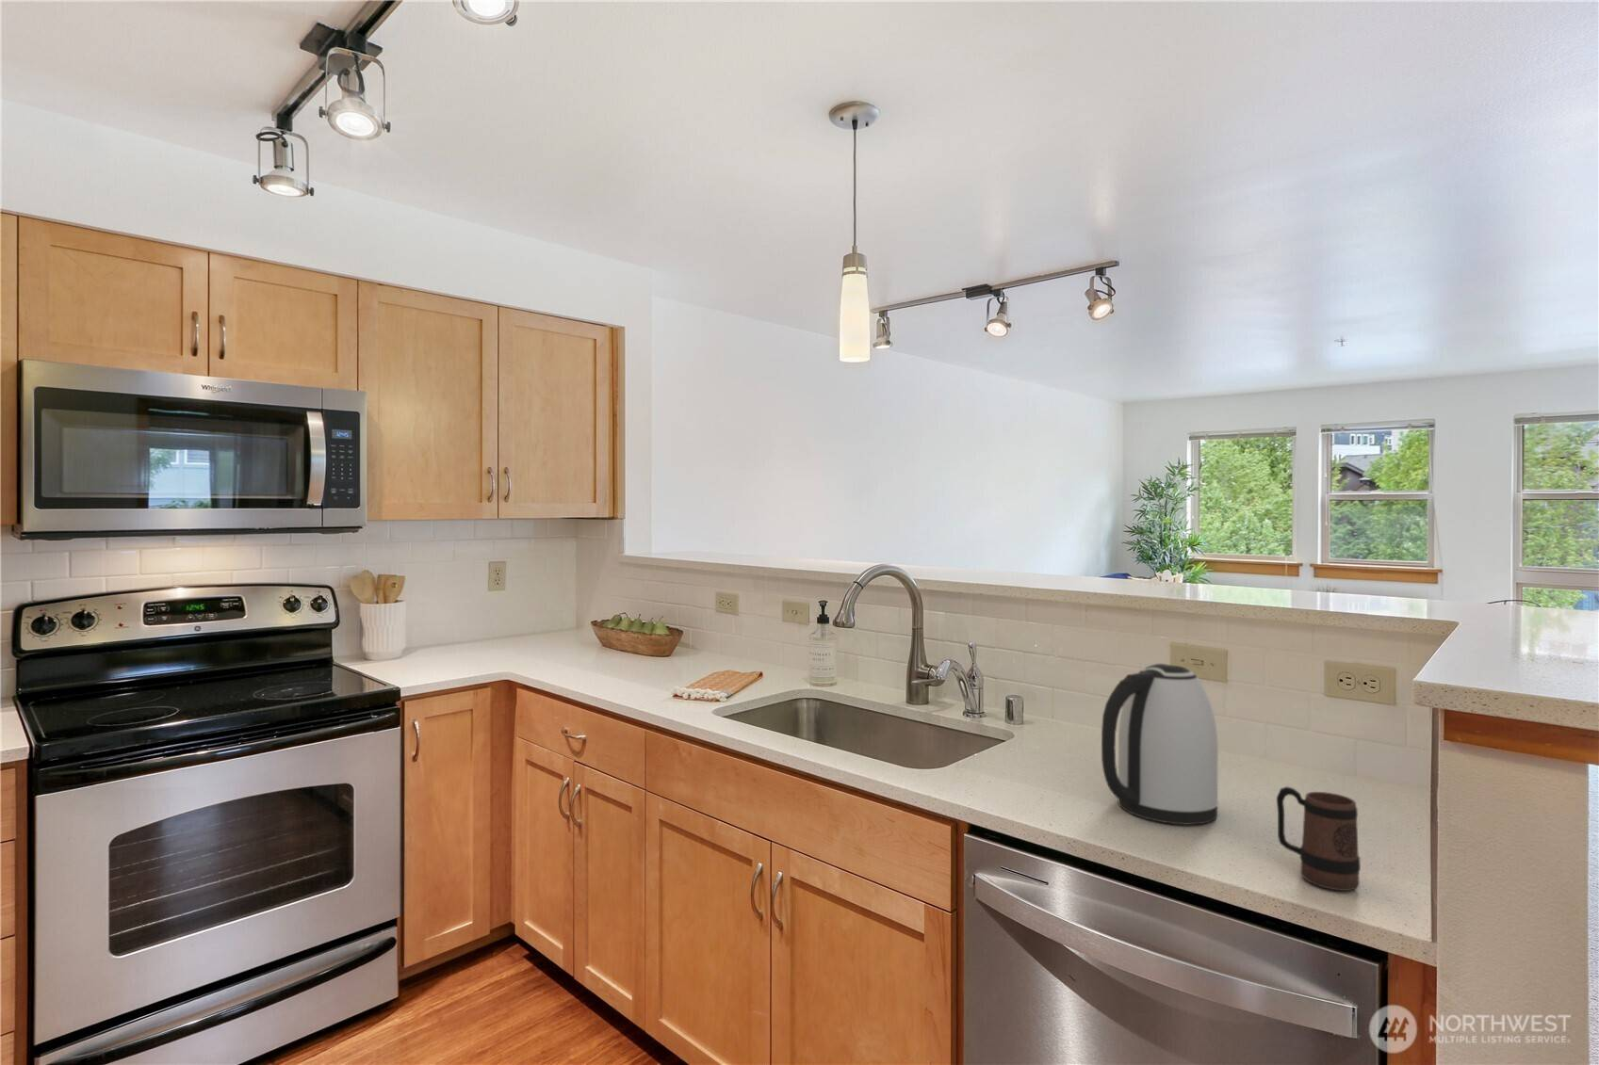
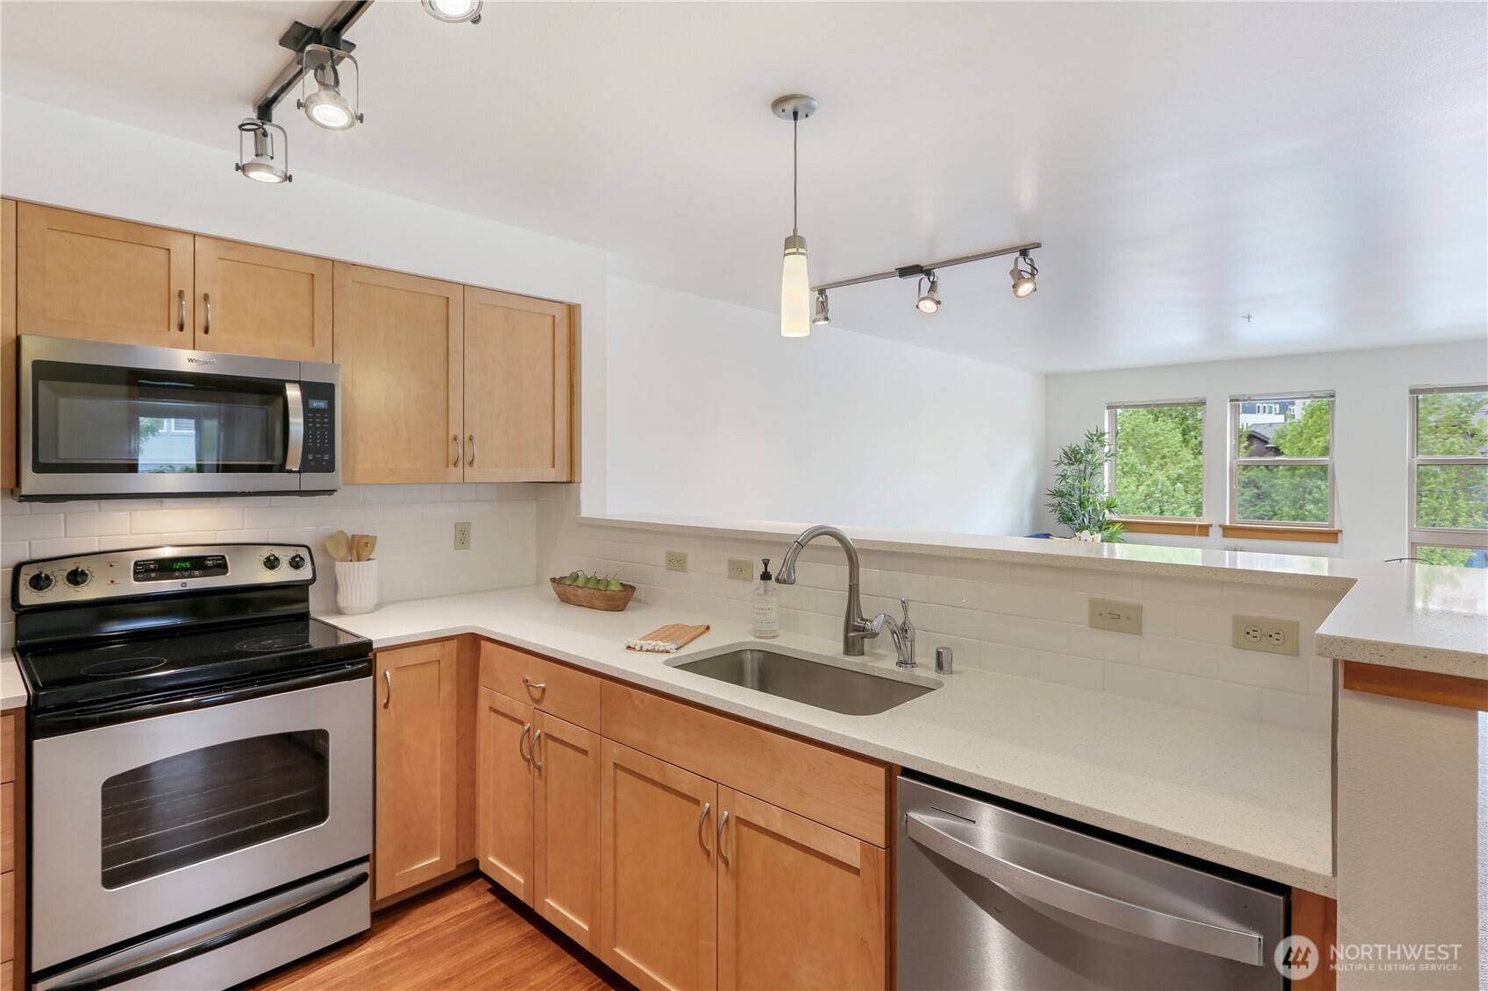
- kettle (1154, 738)
- mug (1316, 834)
